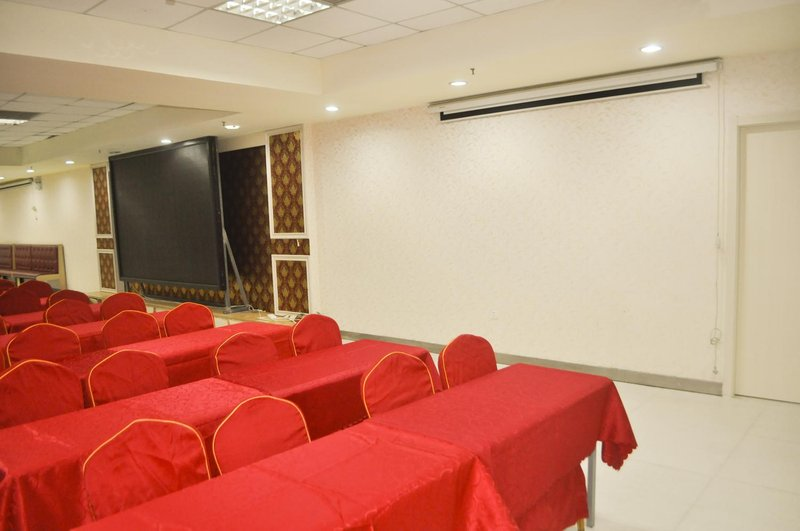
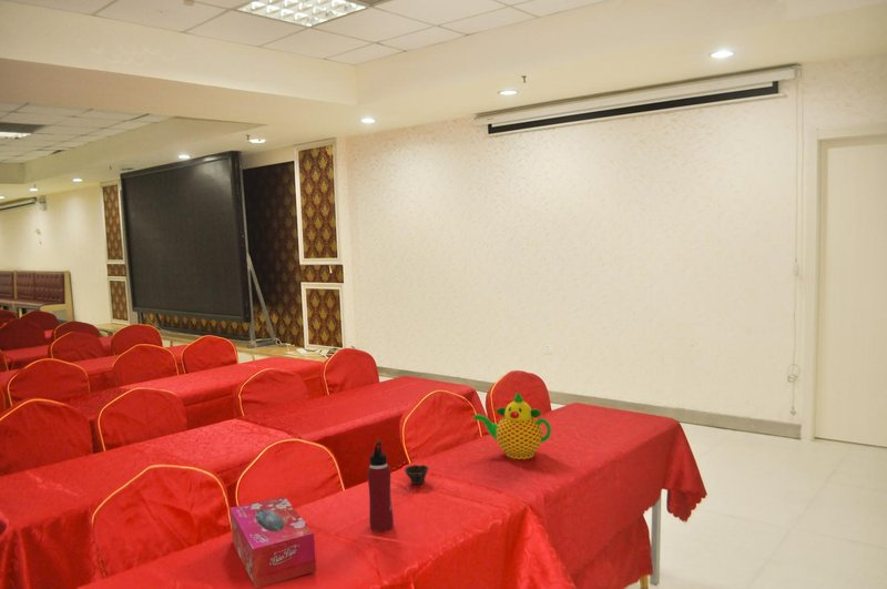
+ cup (417, 475)
+ tissue box (271, 538)
+ water bottle (379, 485)
+ teapot (511, 423)
